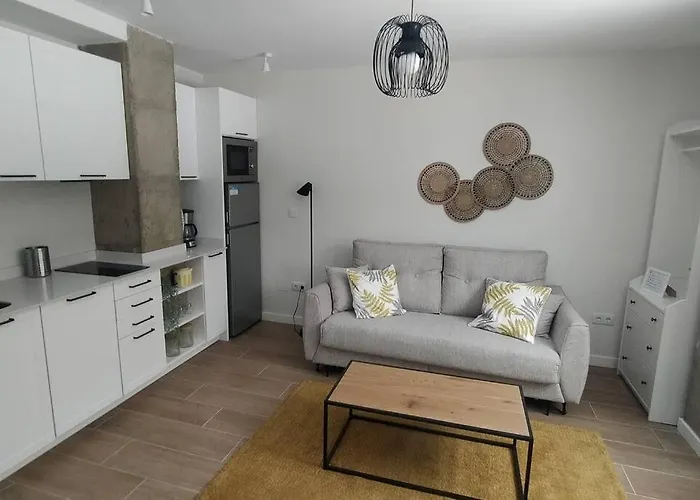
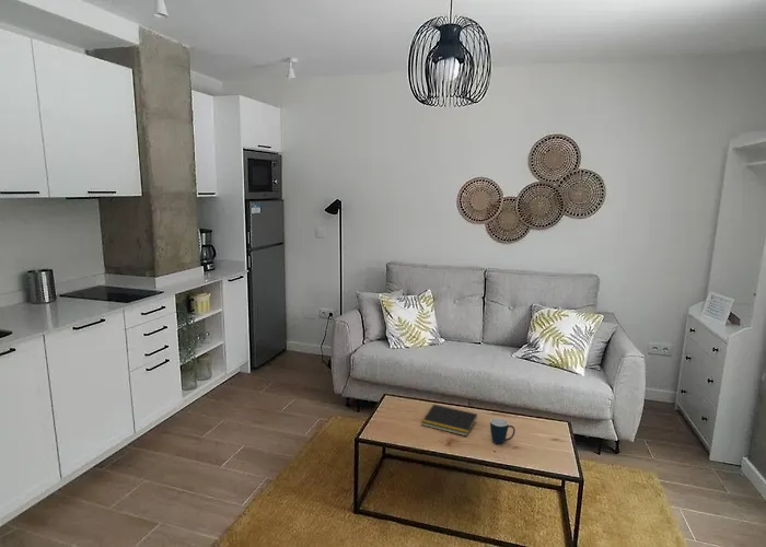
+ mug (502, 432)
+ notepad (449, 419)
